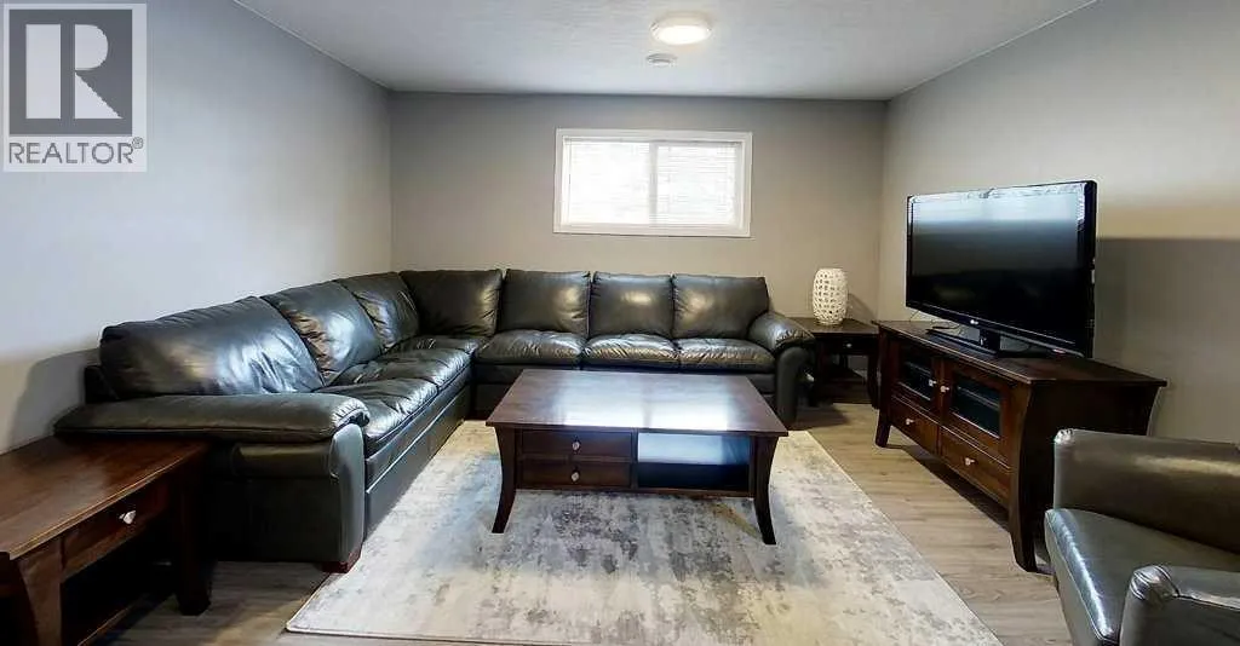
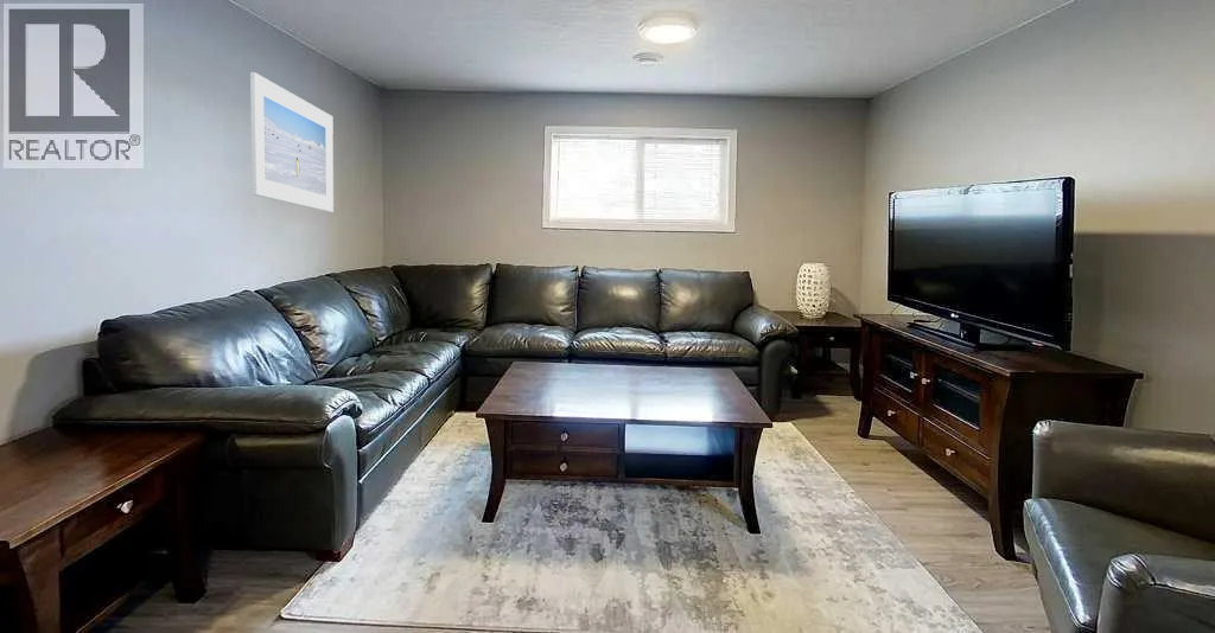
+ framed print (297, 151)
